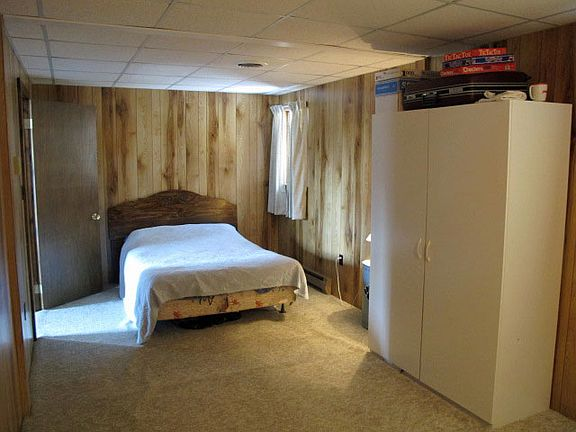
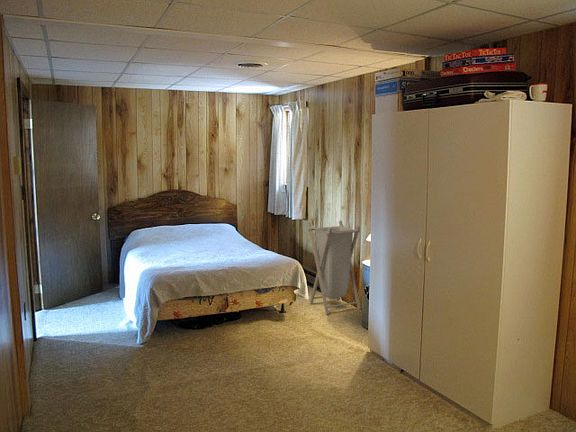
+ laundry hamper (334, 265)
